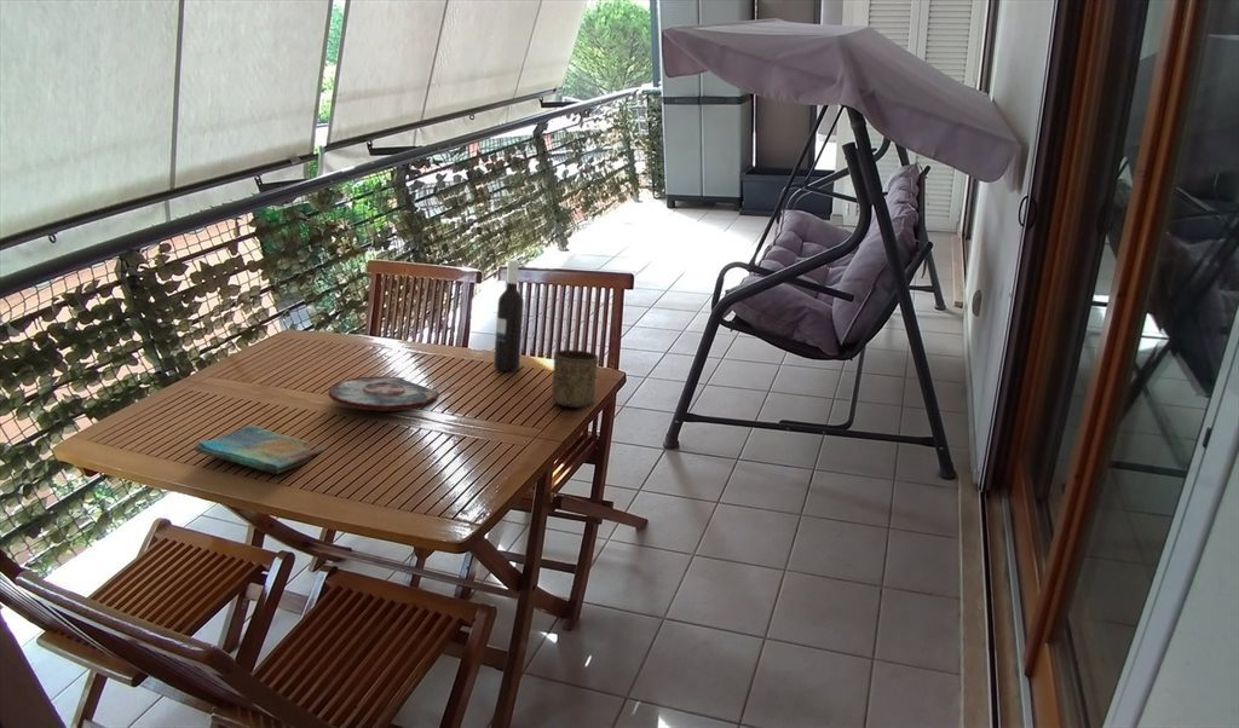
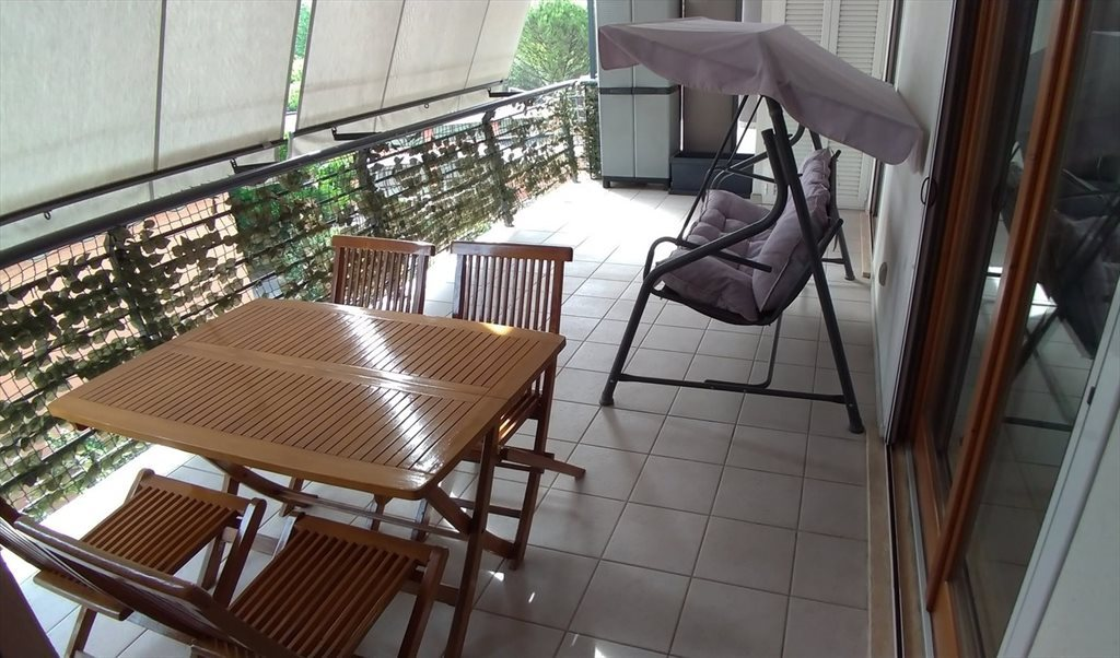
- cup (574, 377)
- dish towel (264, 447)
- wine bottle (509, 314)
- plate (384, 393)
